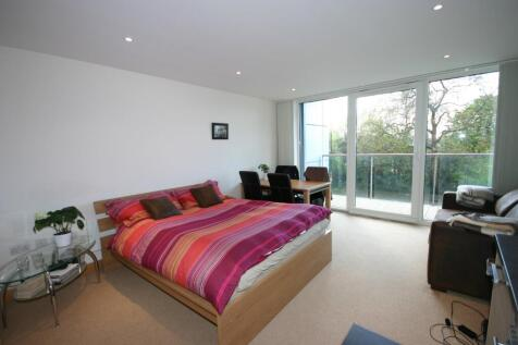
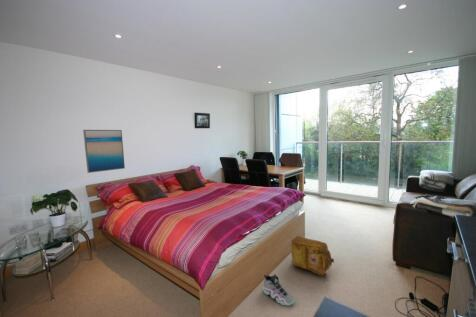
+ backpack (312, 254)
+ wall art (105, 150)
+ sneaker (277, 286)
